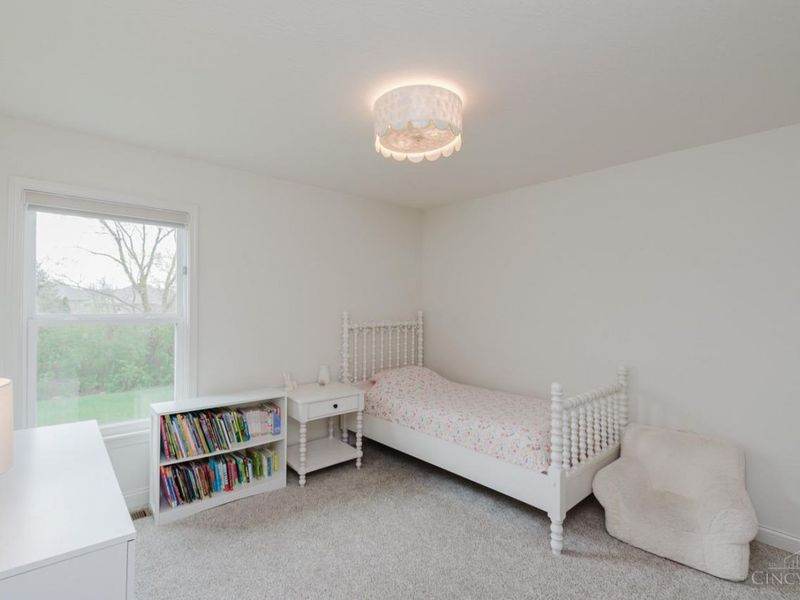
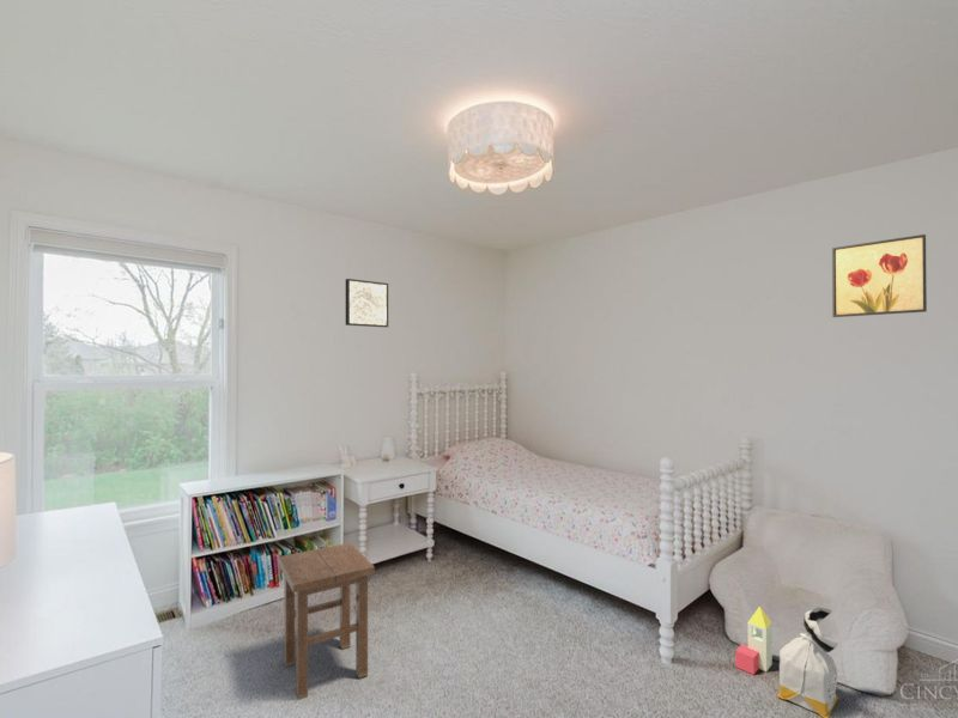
+ bag (810, 652)
+ wall art (366, 303)
+ stool (325, 609)
+ toy house (753, 635)
+ wall art (877, 278)
